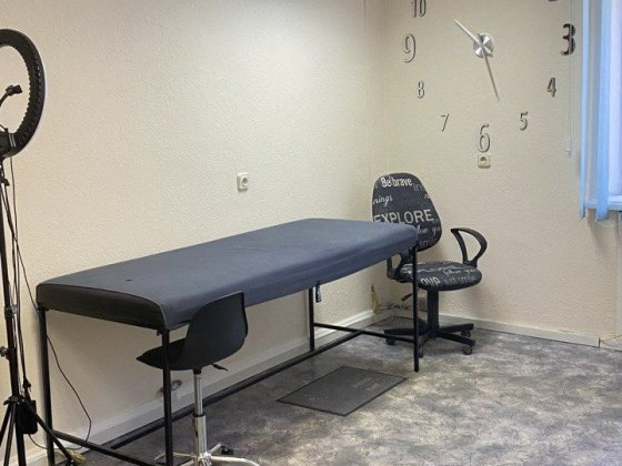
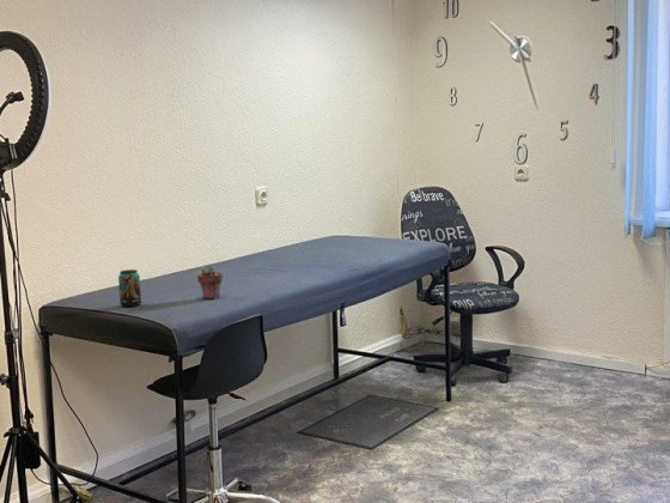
+ beverage can (129, 287)
+ potted succulent (209, 280)
